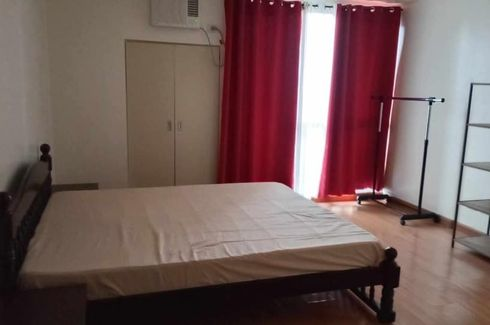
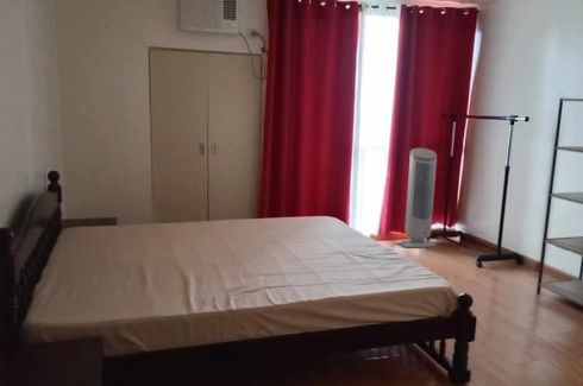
+ air purifier (420, 196)
